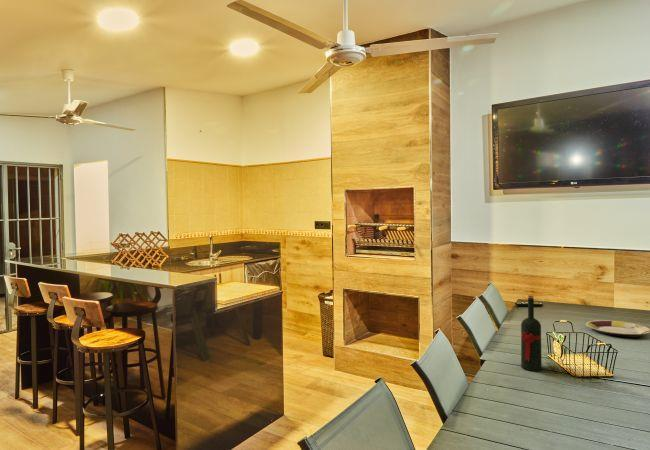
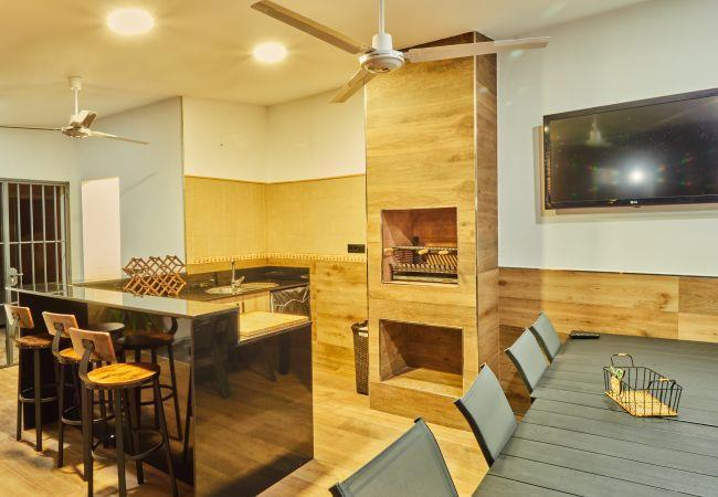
- wine bottle (530, 332)
- plate (617, 328)
